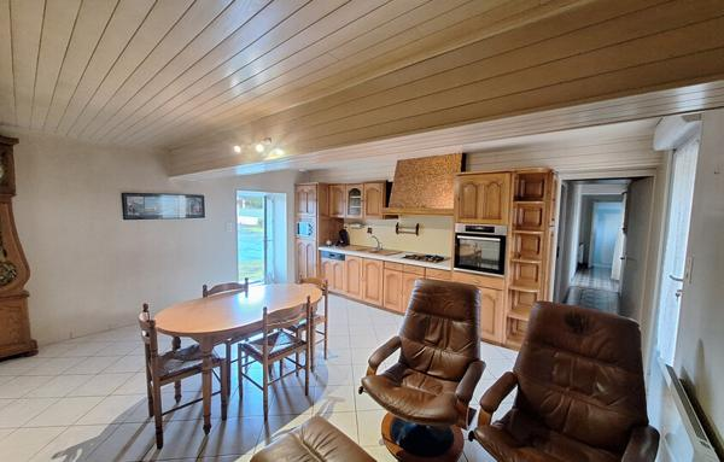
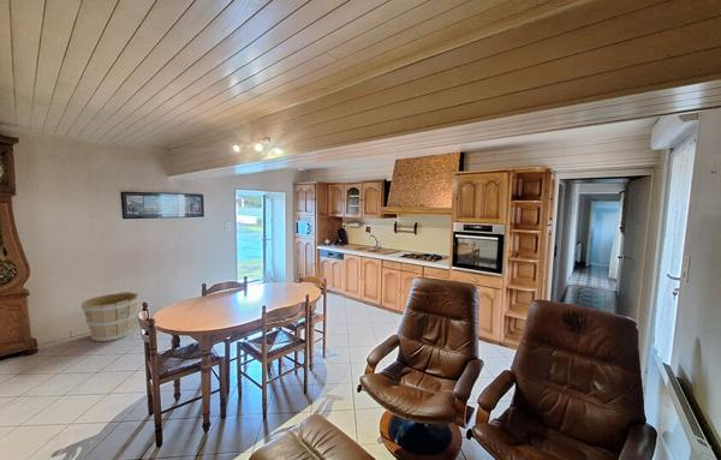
+ wooden bucket (112, 316)
